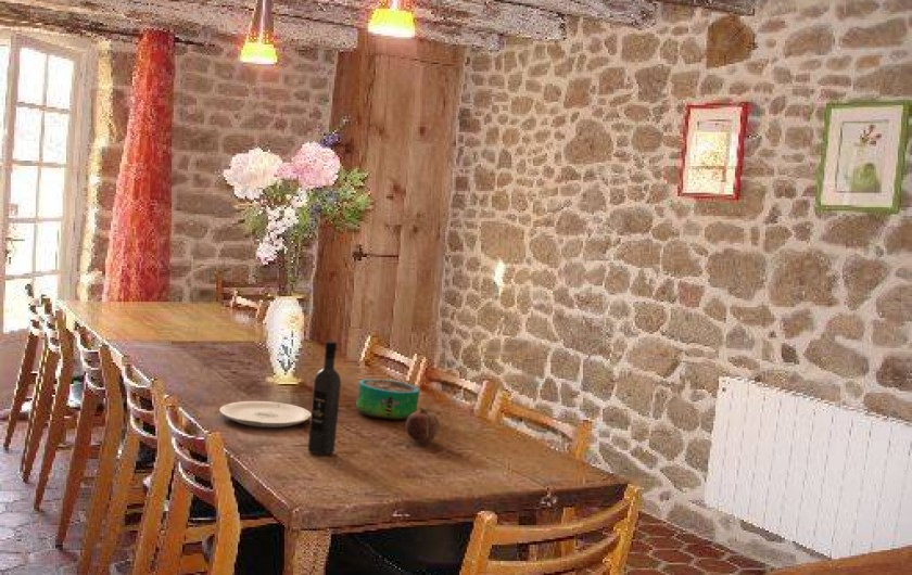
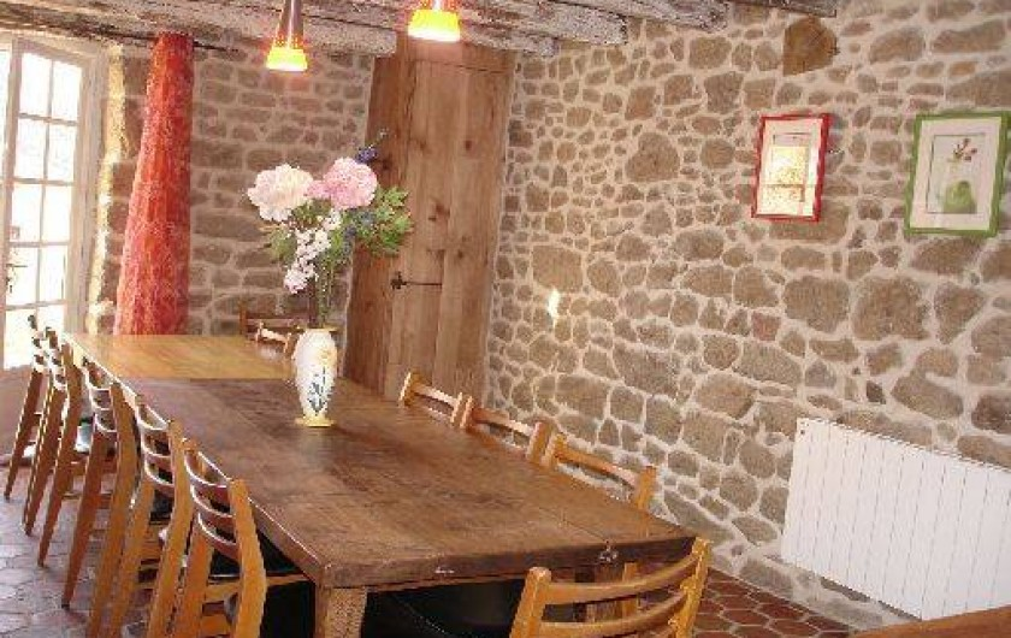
- fruit (422, 424)
- wine bottle (326, 397)
- decorative bowl (387, 398)
- plate (265, 414)
